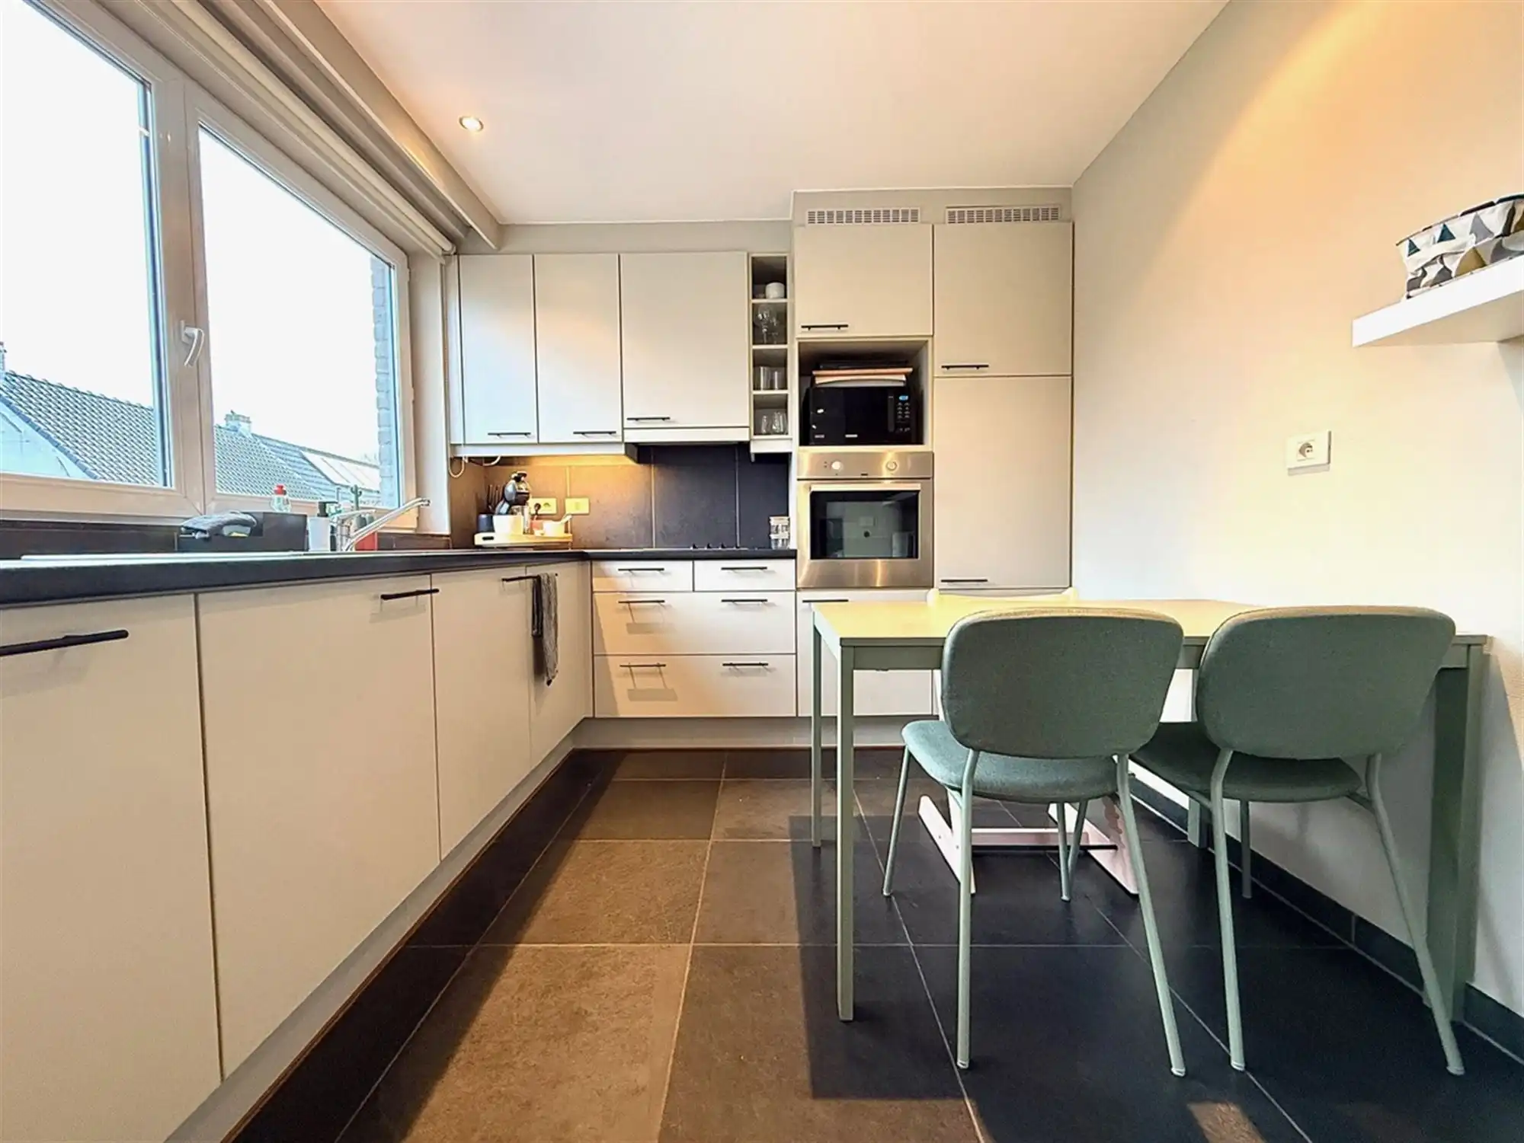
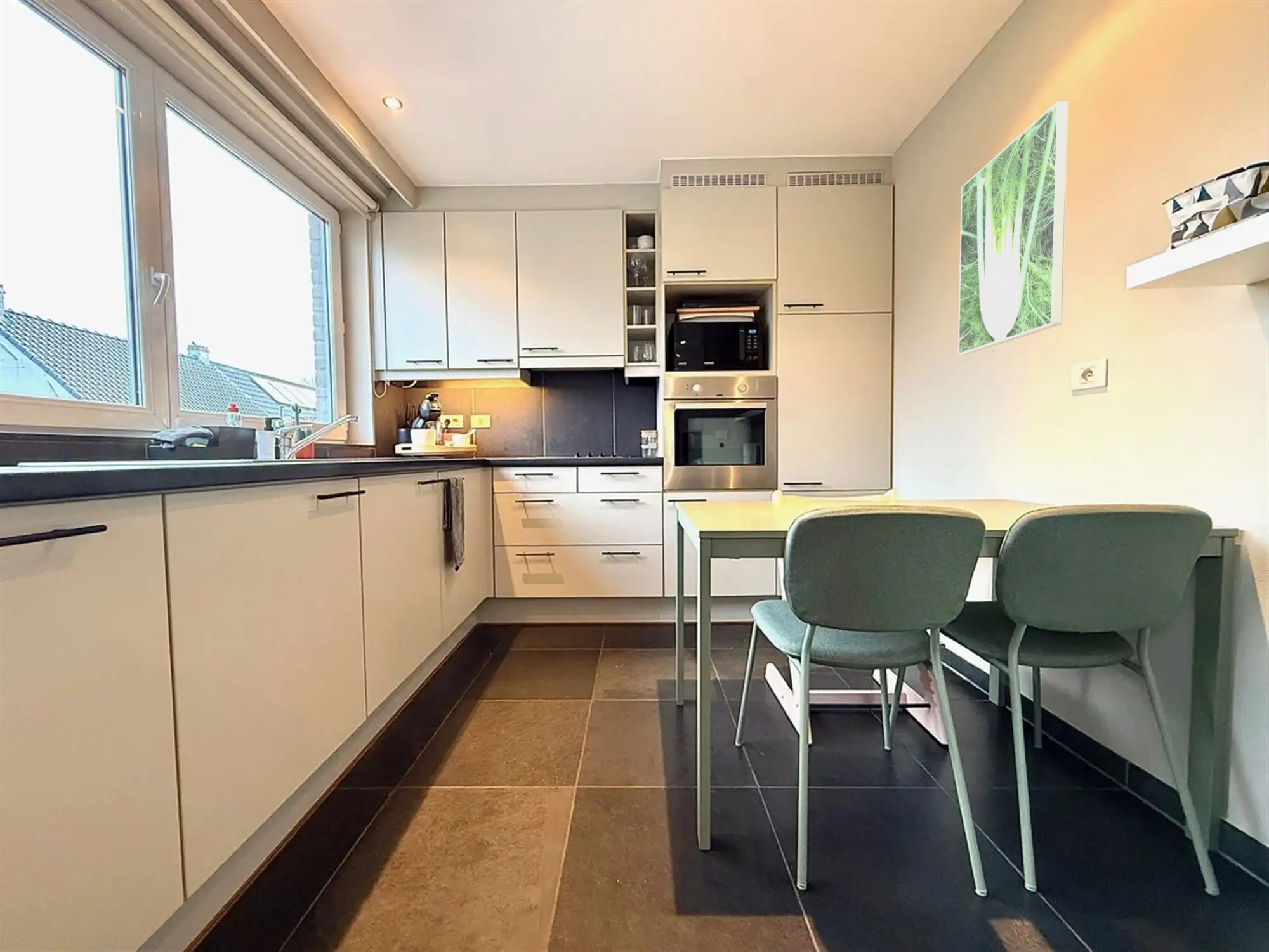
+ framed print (1005, 246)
